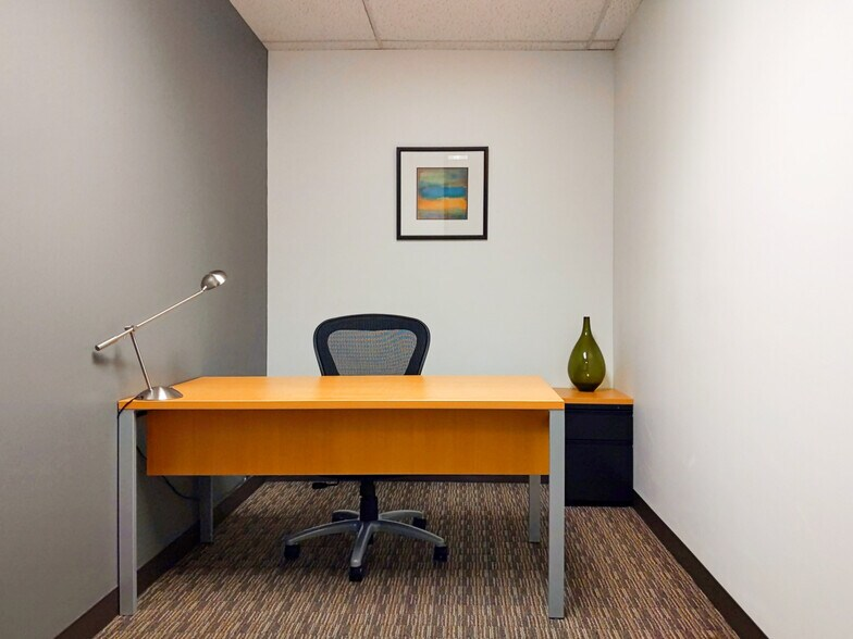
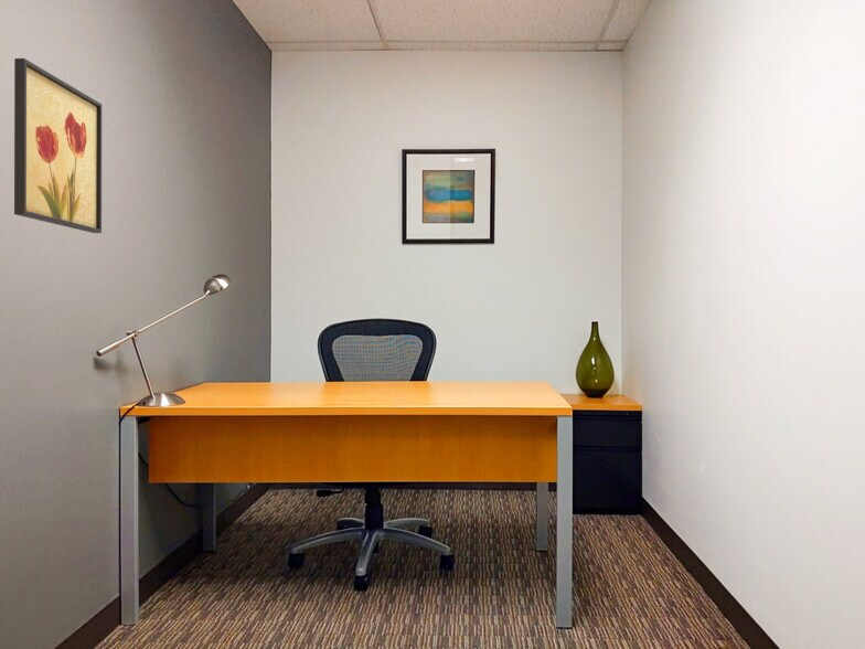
+ wall art (58, 153)
